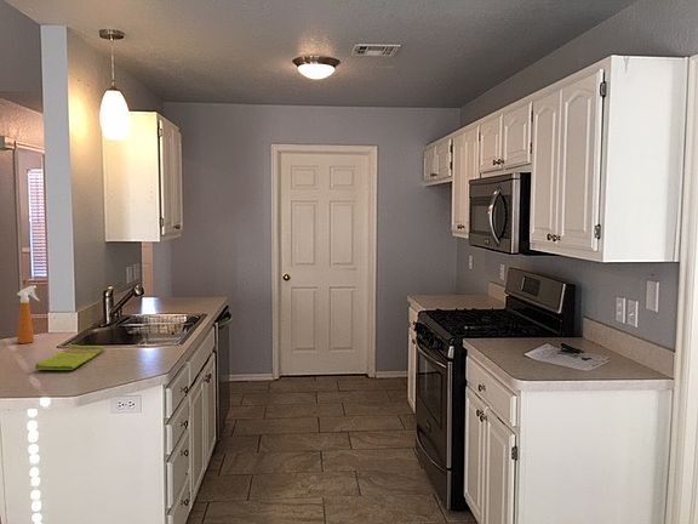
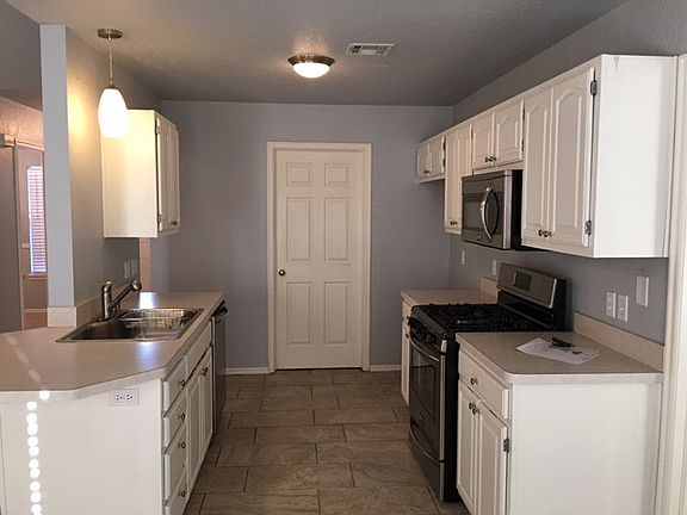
- spray bottle (28, 313)
- dish towel (71, 355)
